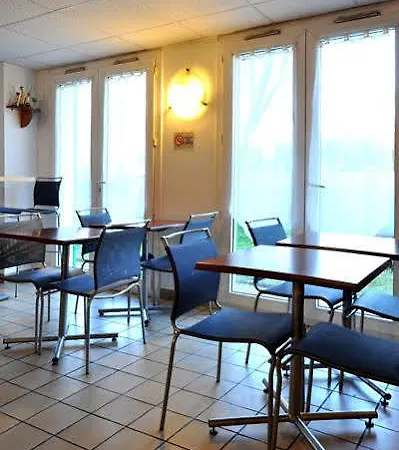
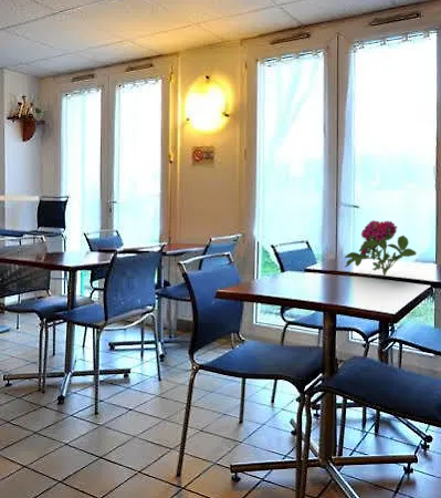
+ flower (380, 247)
